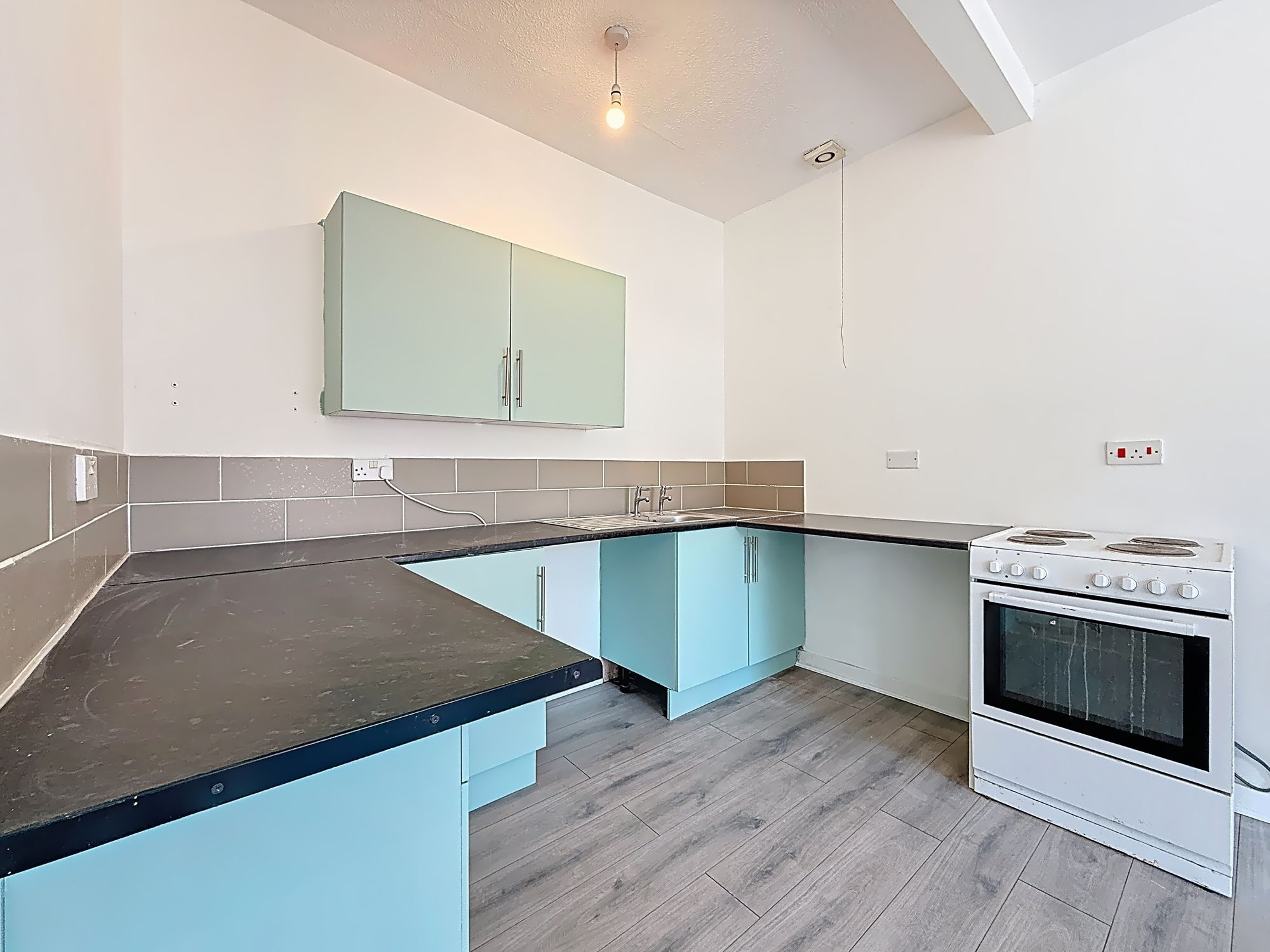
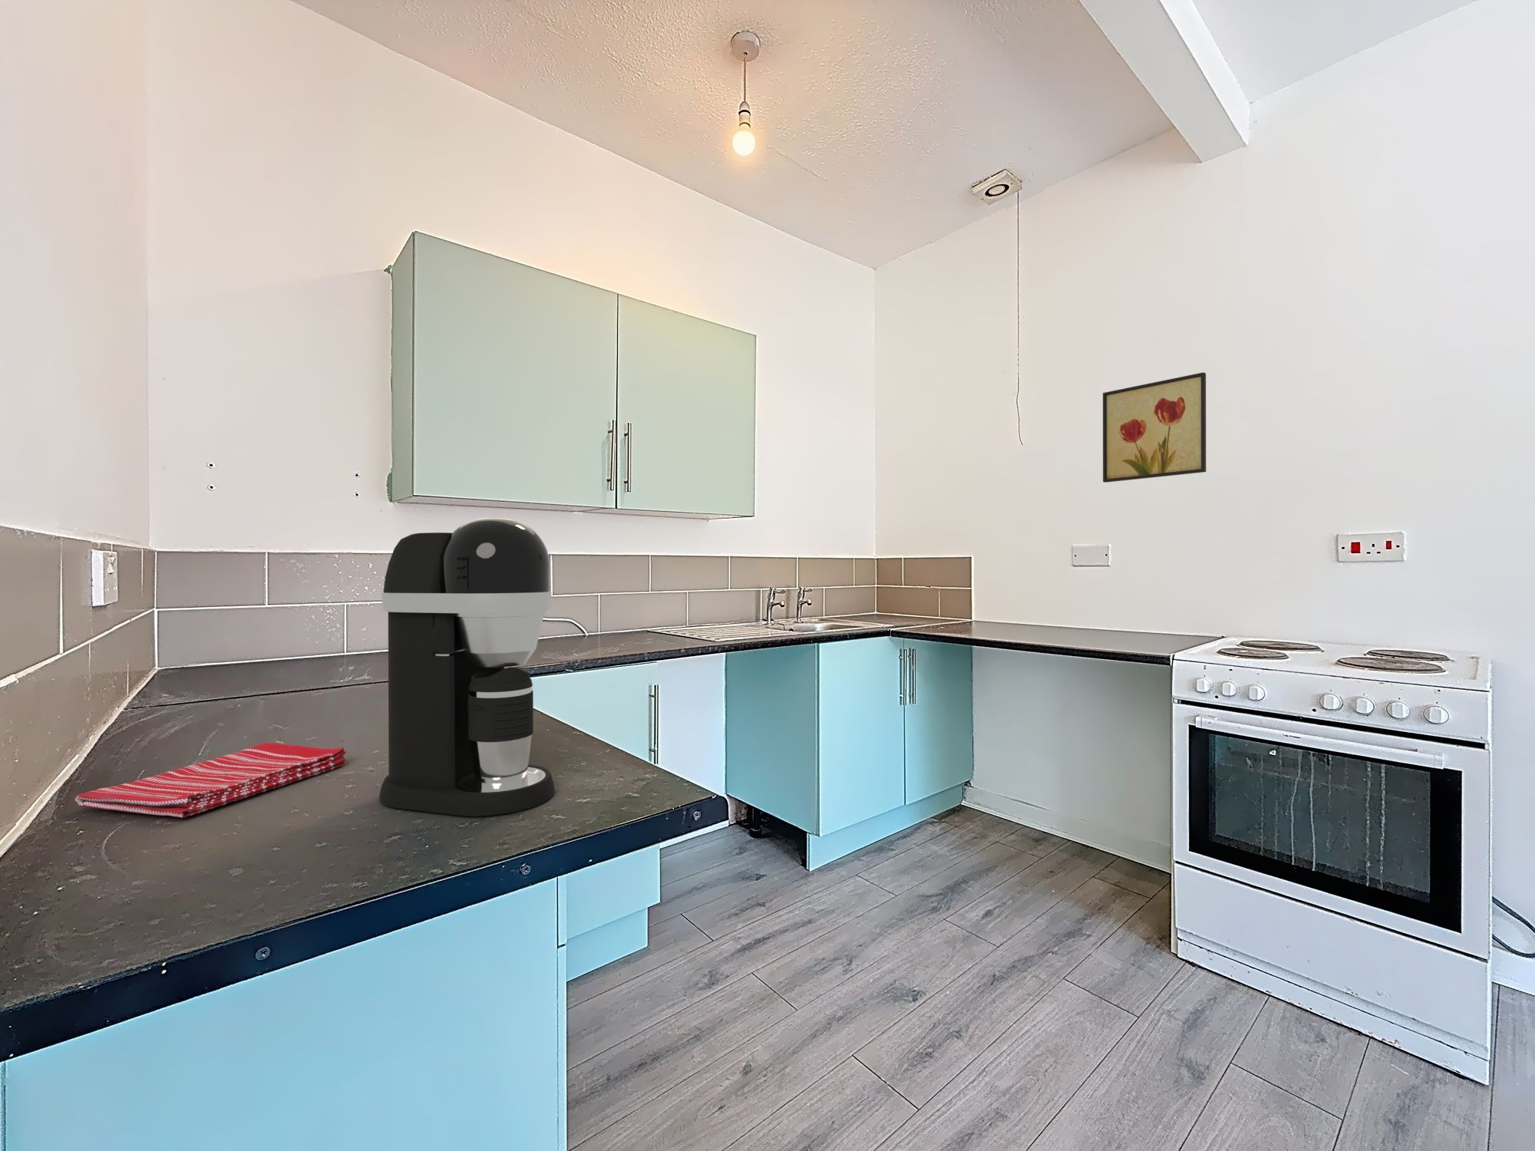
+ coffee maker (468, 657)
+ dish towel (226, 774)
+ wall art (1152, 430)
